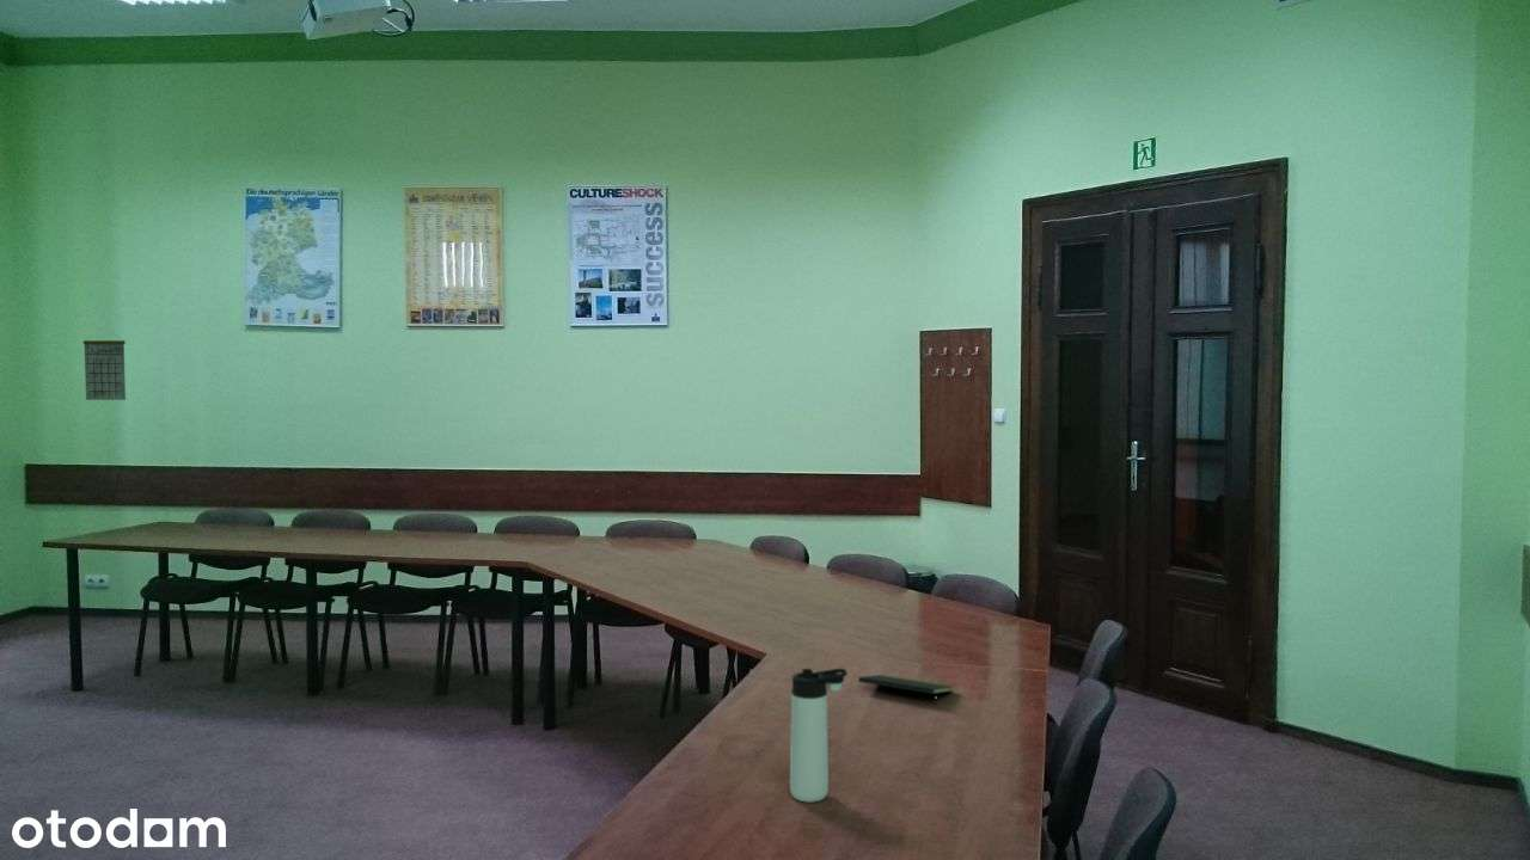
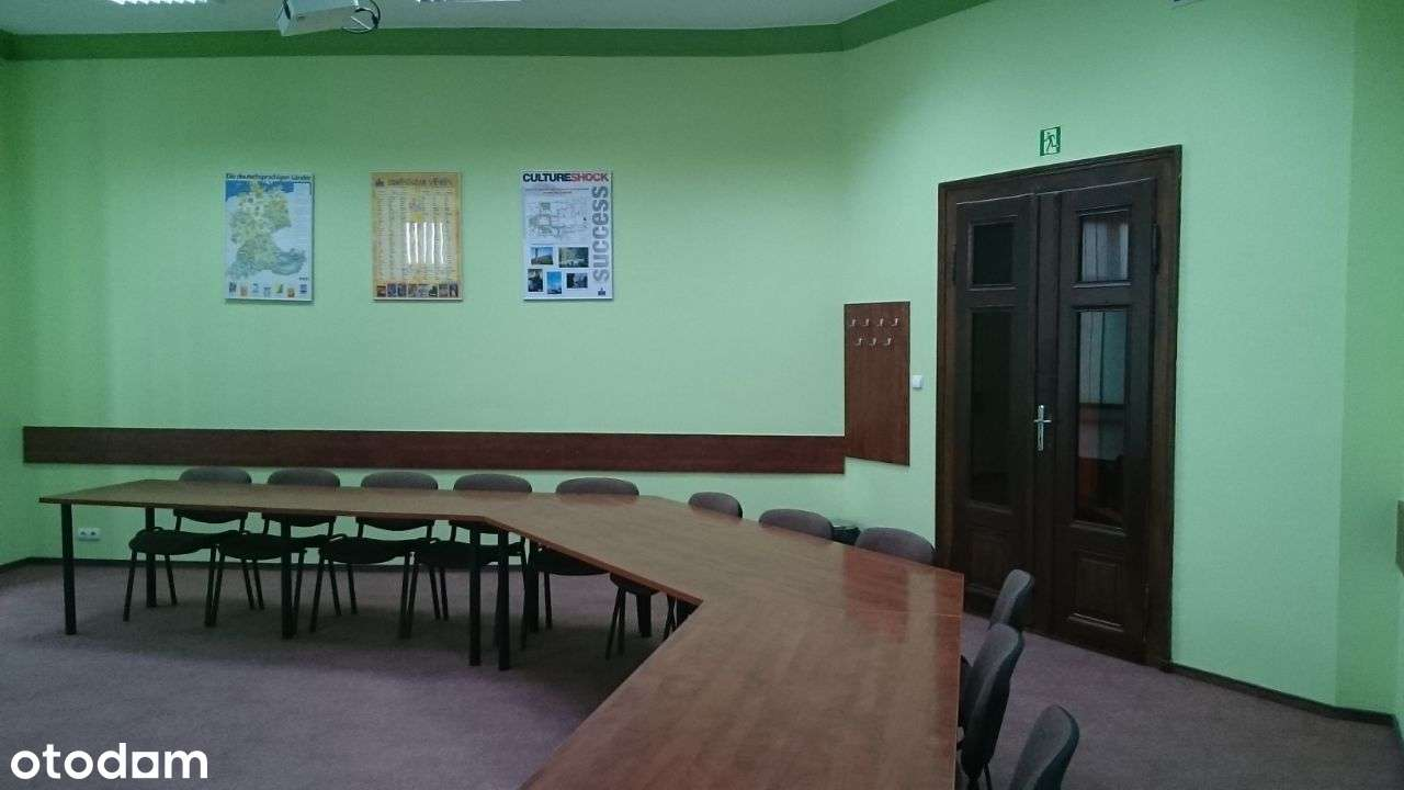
- notepad (906, 683)
- thermos bottle (818, 732)
- calendar (104, 363)
